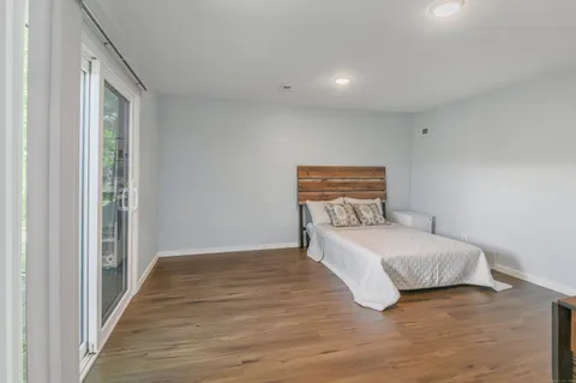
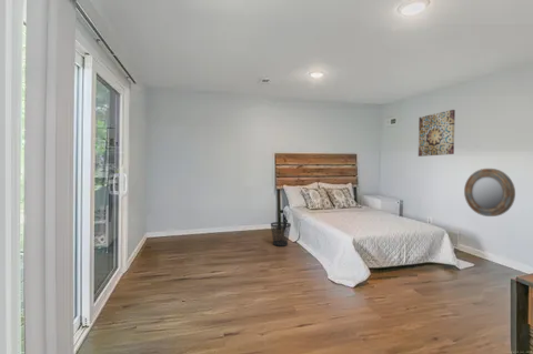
+ home mirror (487, 192)
+ wall art (435, 134)
+ wastebasket (280, 233)
